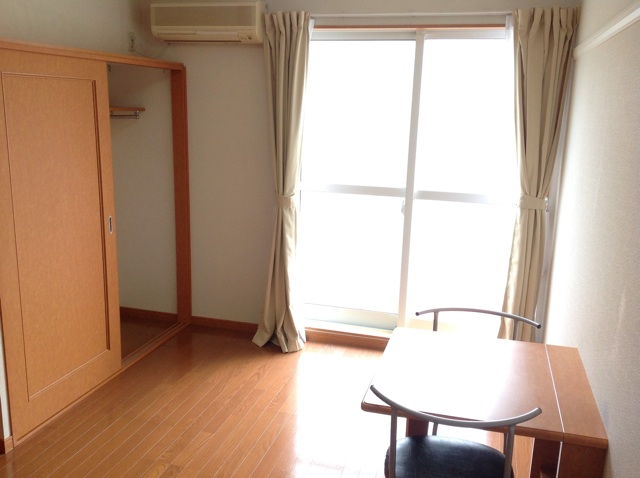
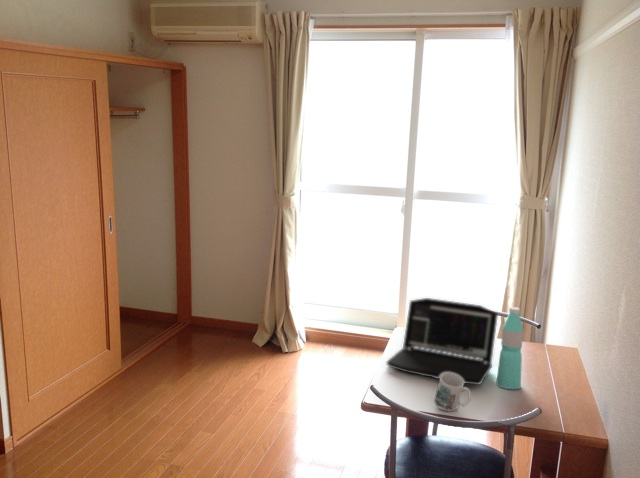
+ laptop (442, 337)
+ mug (452, 392)
+ water bottle (511, 346)
